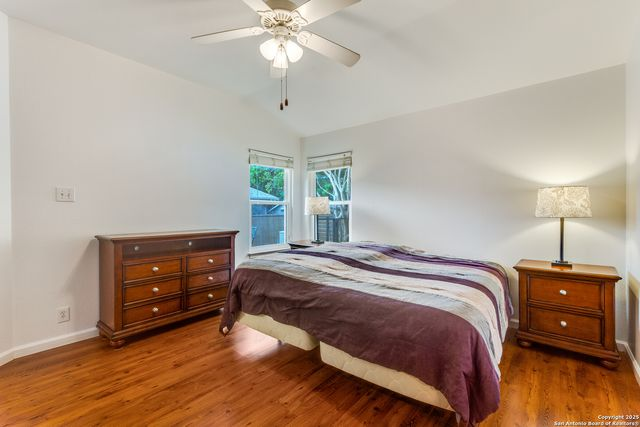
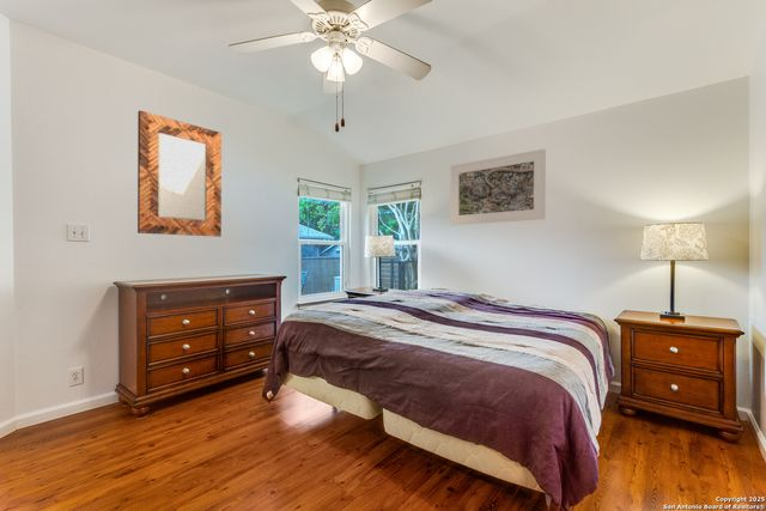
+ home mirror (182, 178)
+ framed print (493, 190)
